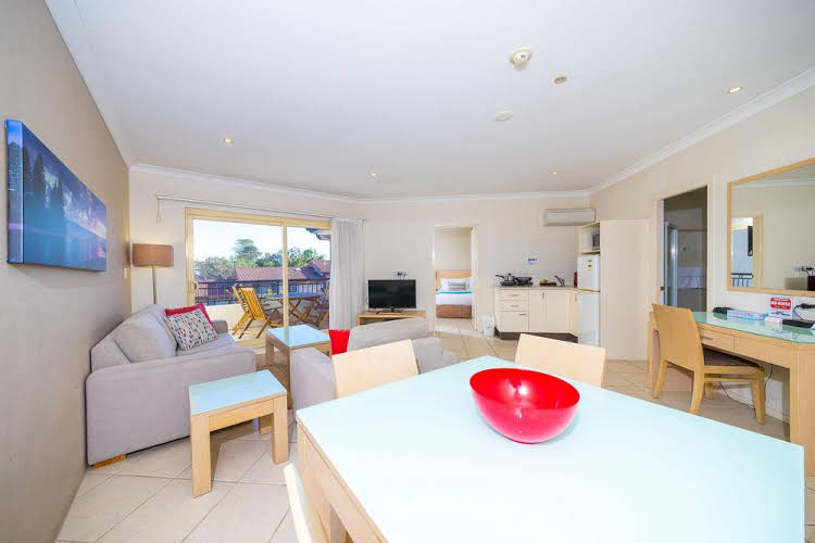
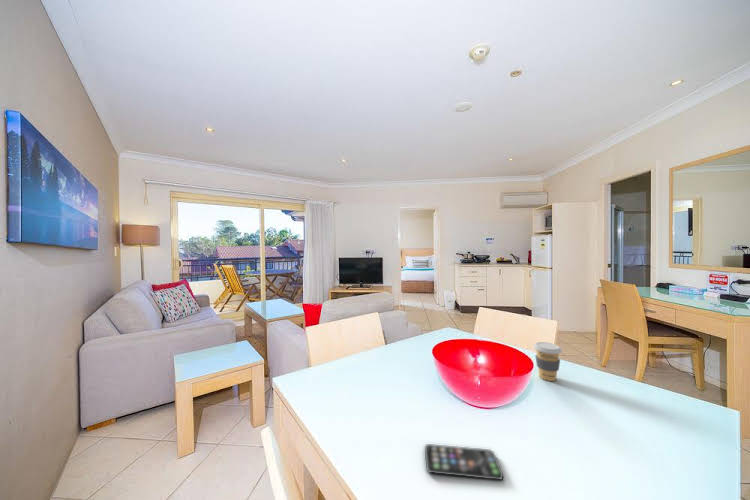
+ smartphone (461, 460)
+ coffee cup (547, 361)
